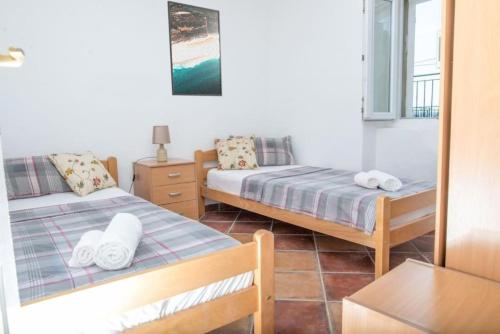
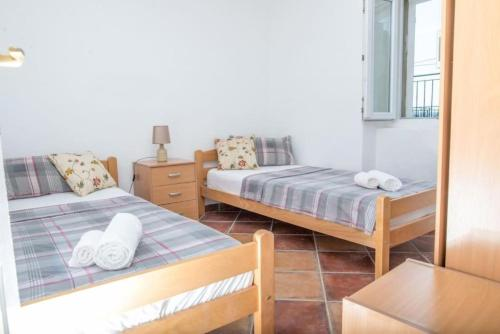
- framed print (196, 51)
